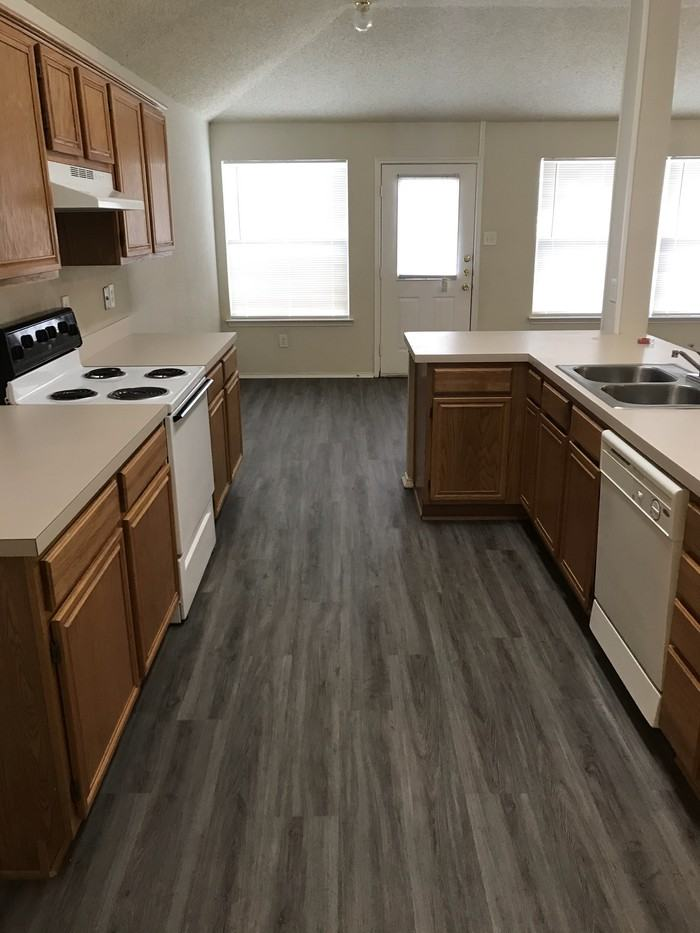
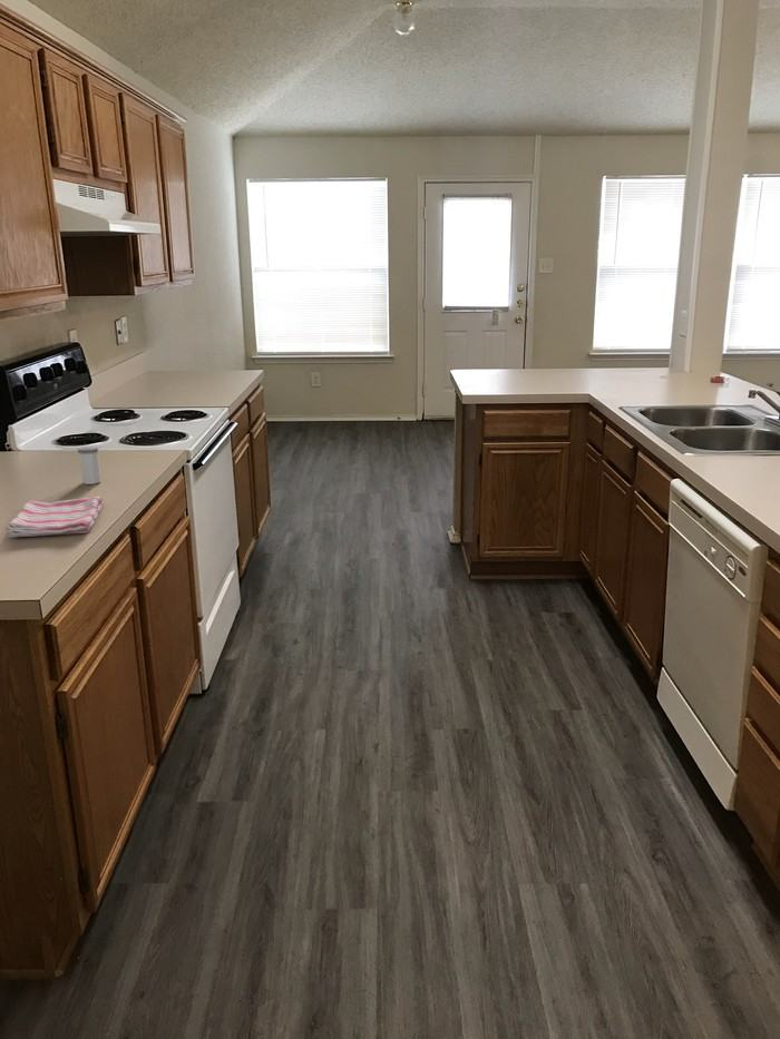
+ salt shaker (89, 464)
+ dish towel (57, 513)
